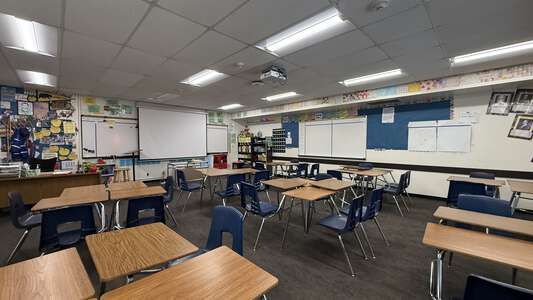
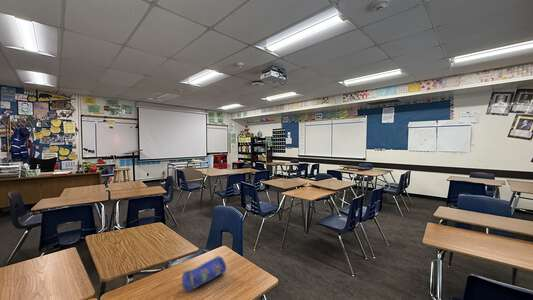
+ pencil case (205, 271)
